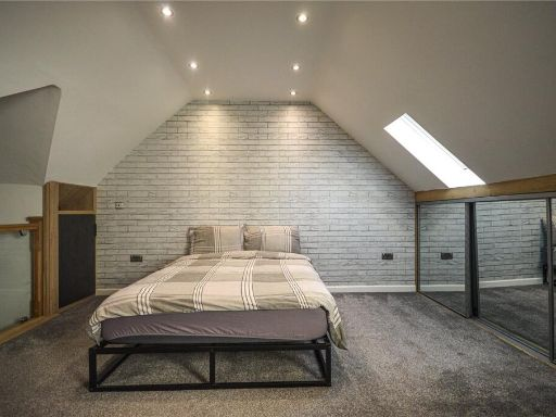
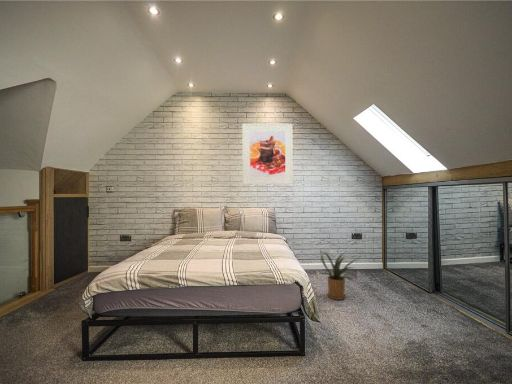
+ house plant (338, 272)
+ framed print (267, 154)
